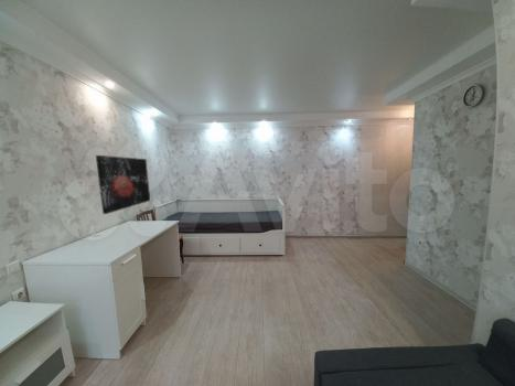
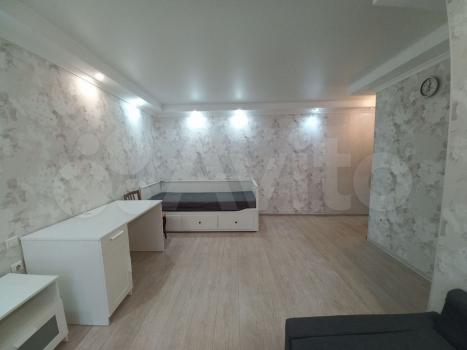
- wall art (128, 182)
